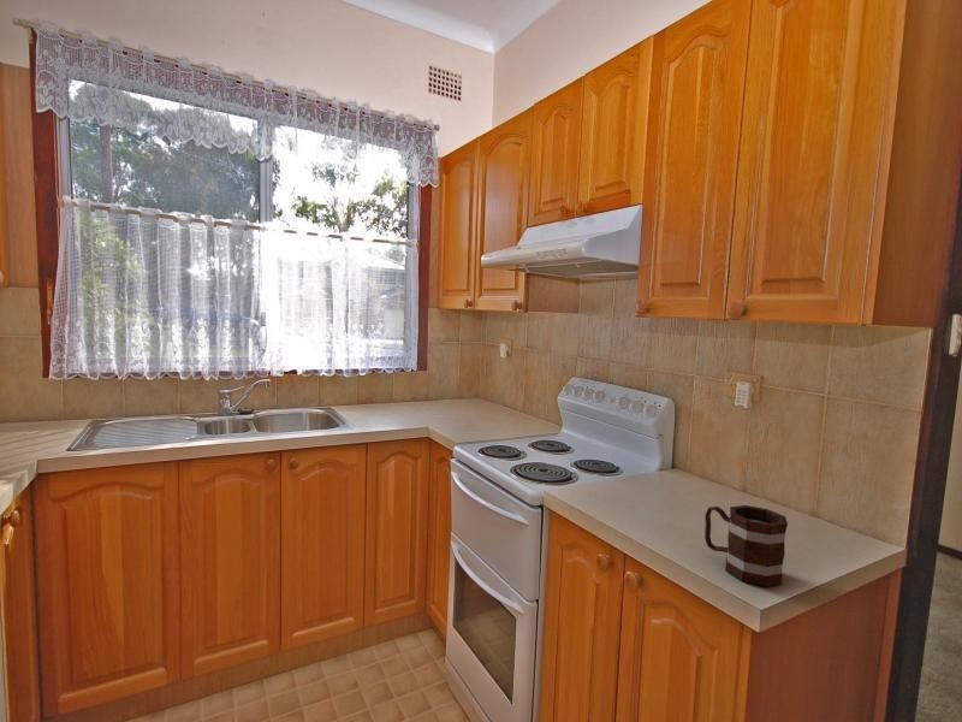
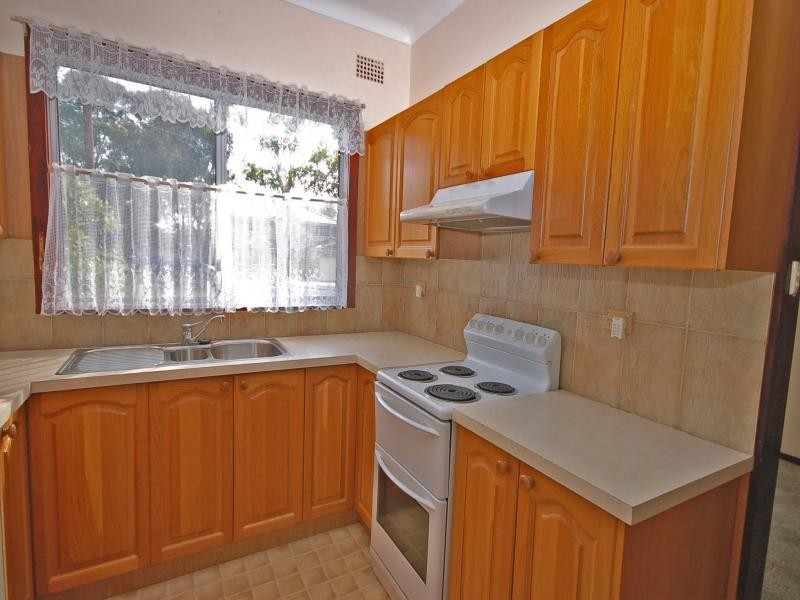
- mug (742, 539)
